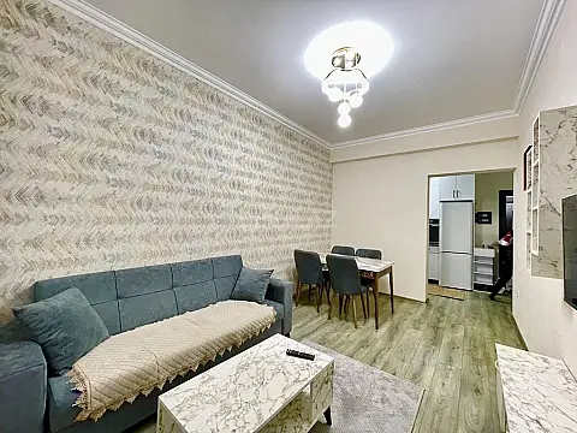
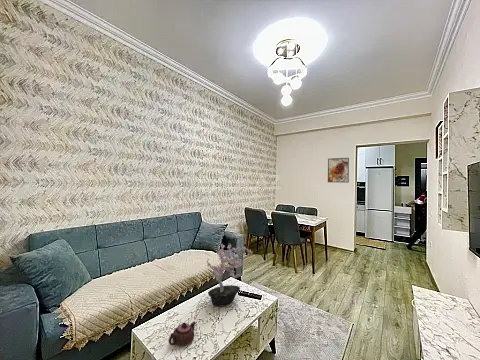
+ potted plant (230, 270)
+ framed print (338, 170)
+ teapot (182, 332)
